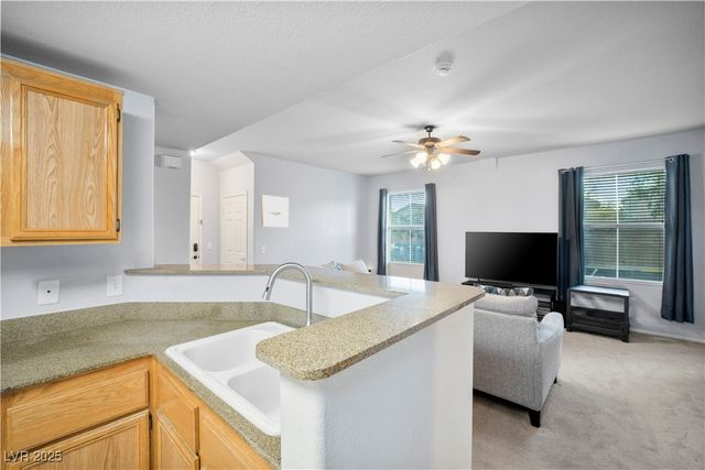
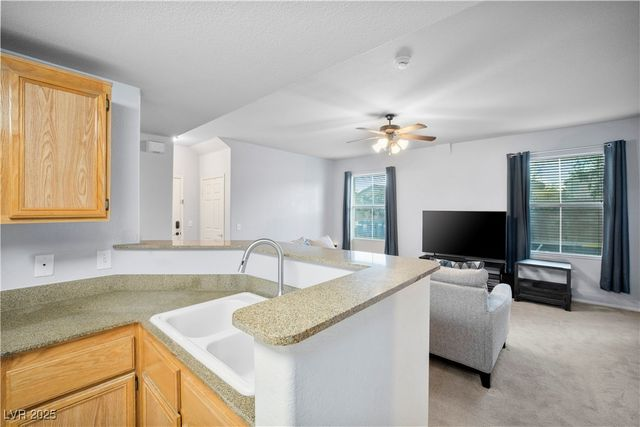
- wall art (275, 211)
